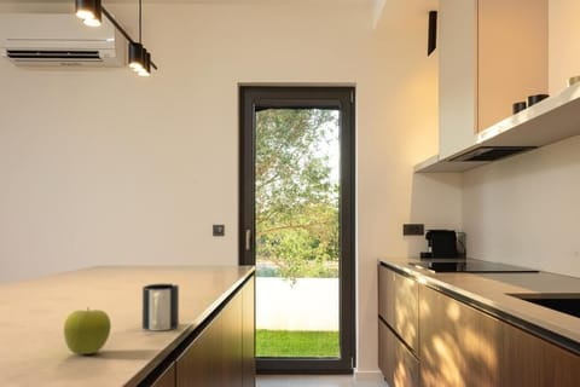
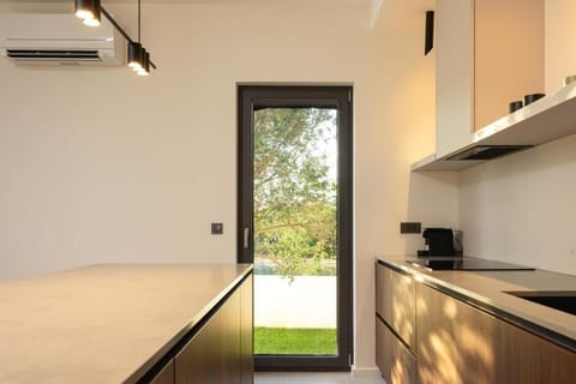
- fruit (87, 330)
- mug (160, 307)
